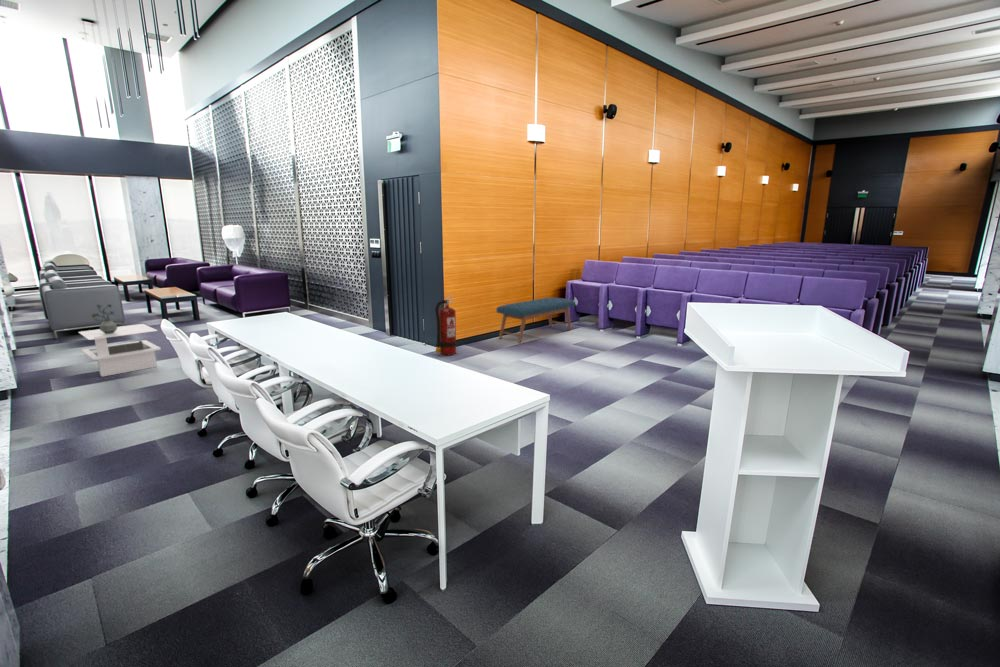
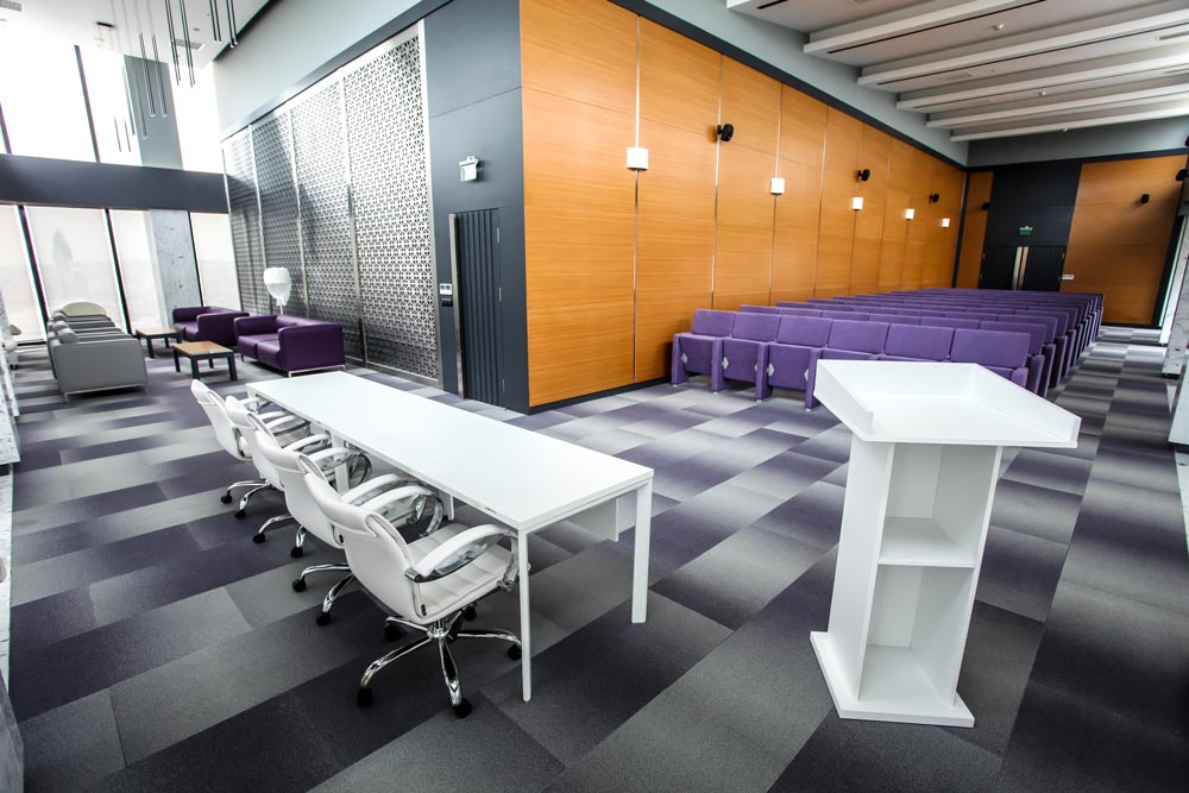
- side table (121, 348)
- fire extinguisher (445, 325)
- bench (536, 317)
- potted plant (104, 318)
